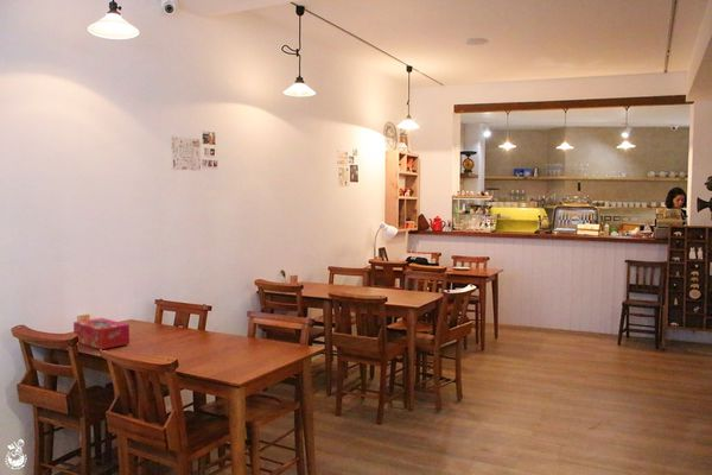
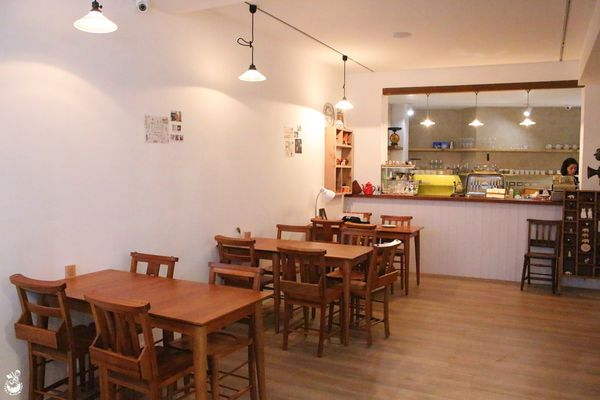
- tissue box (101, 332)
